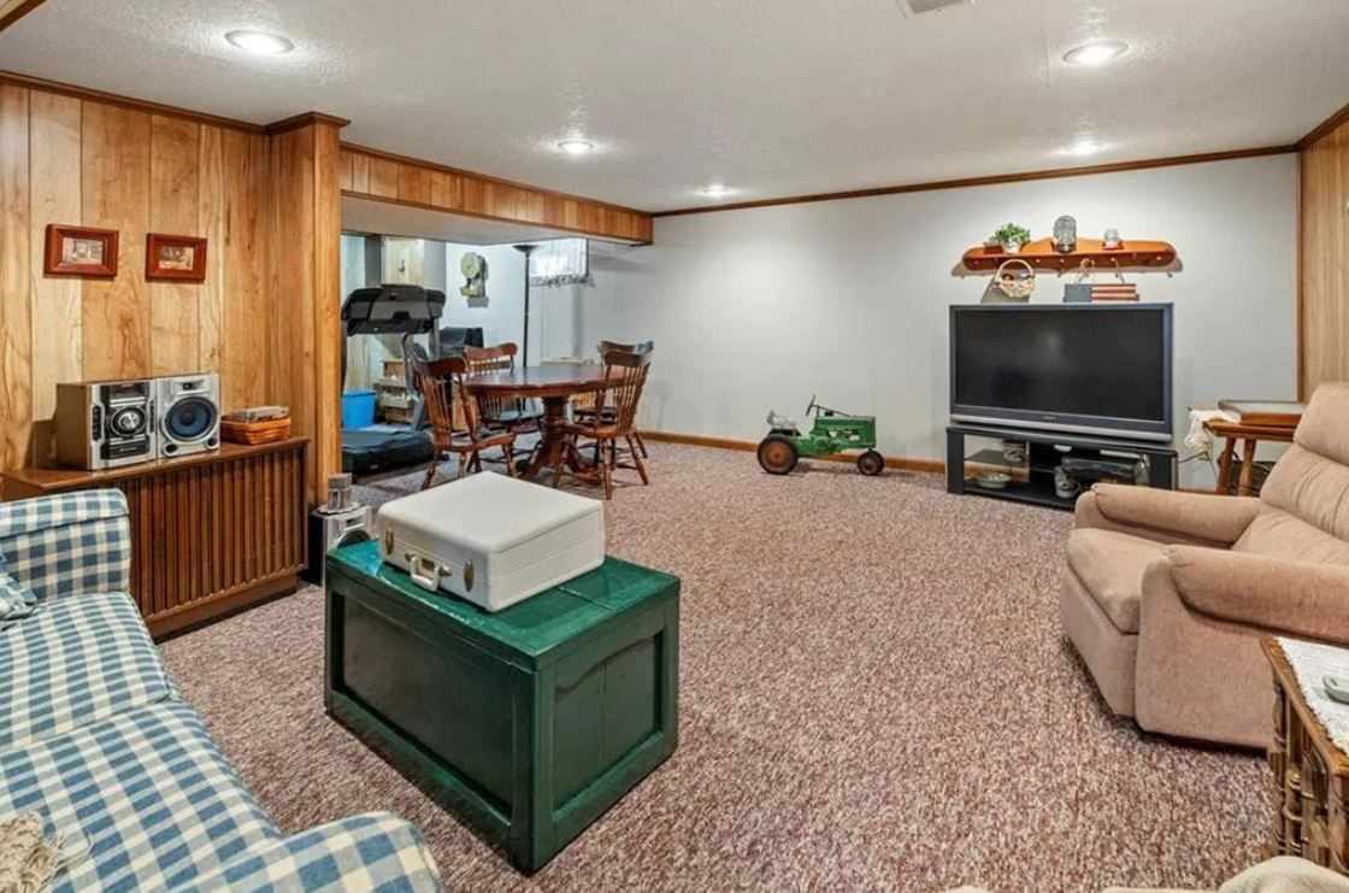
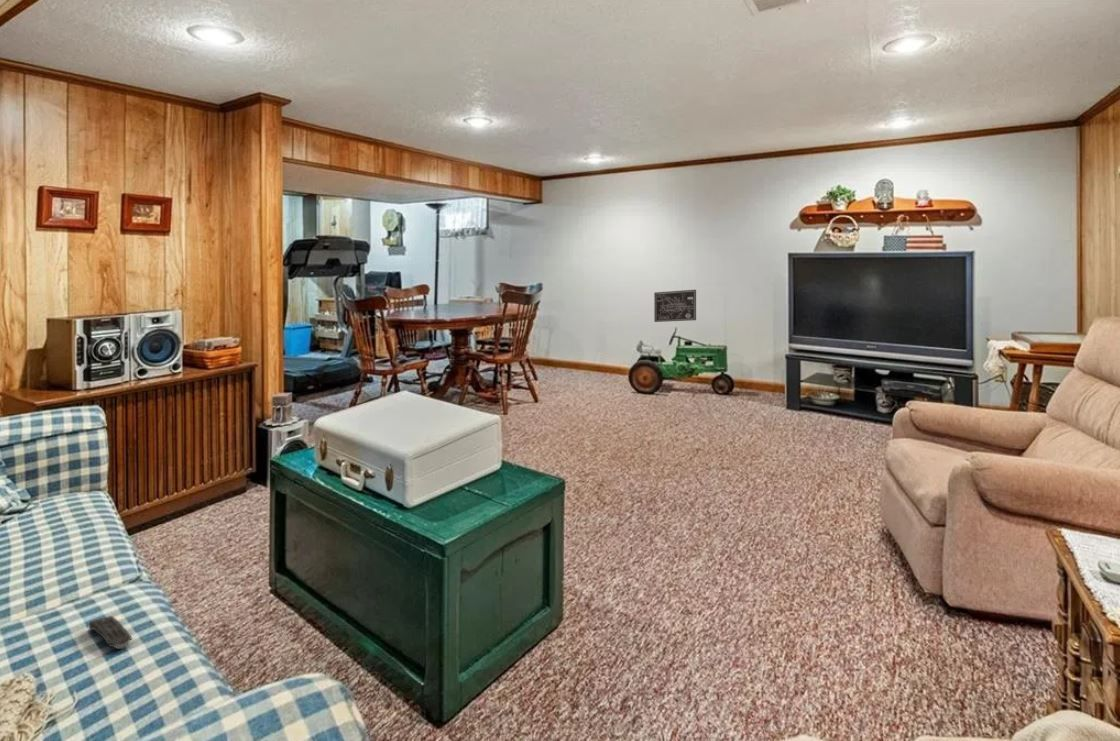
+ wall art (674, 306)
+ remote control (111, 631)
